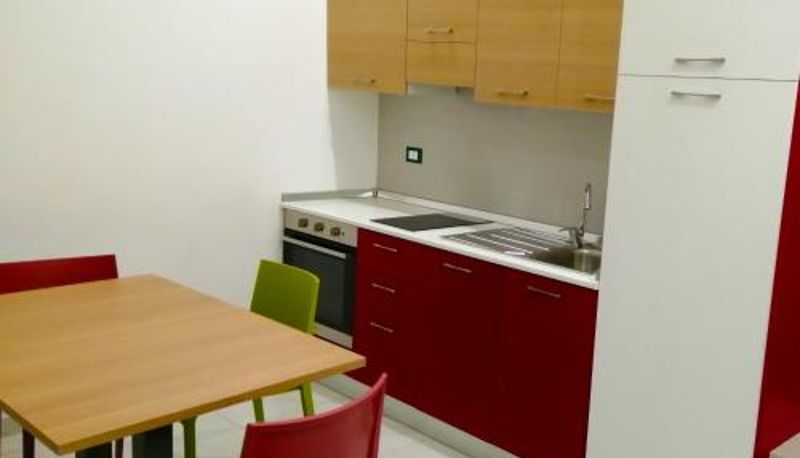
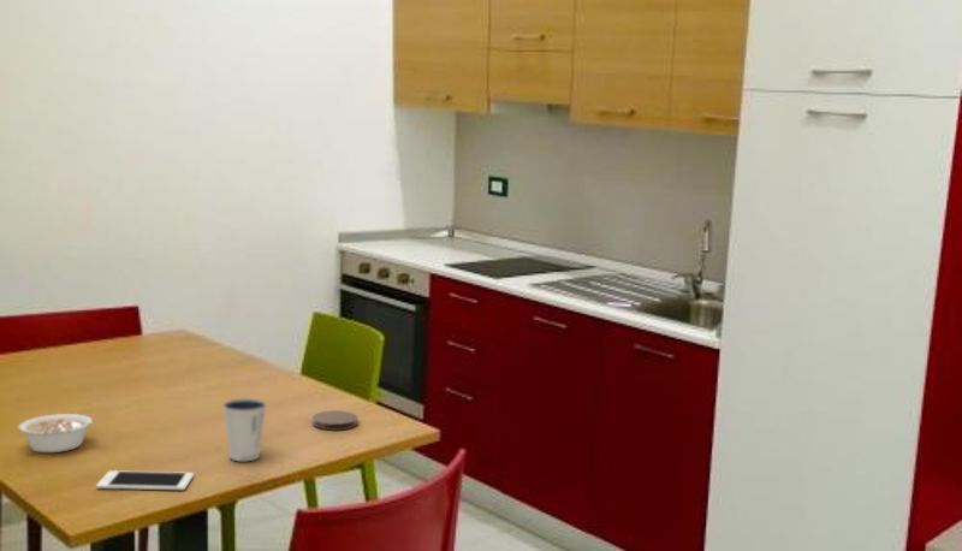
+ coaster (334, 420)
+ legume (59, 431)
+ dixie cup (244, 431)
+ cell phone (146, 480)
